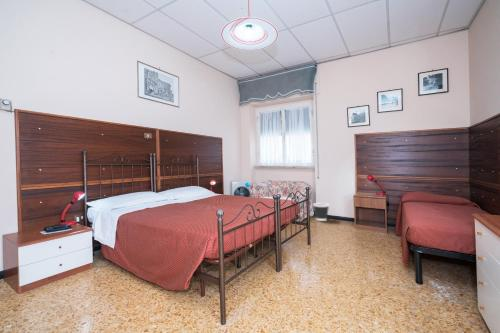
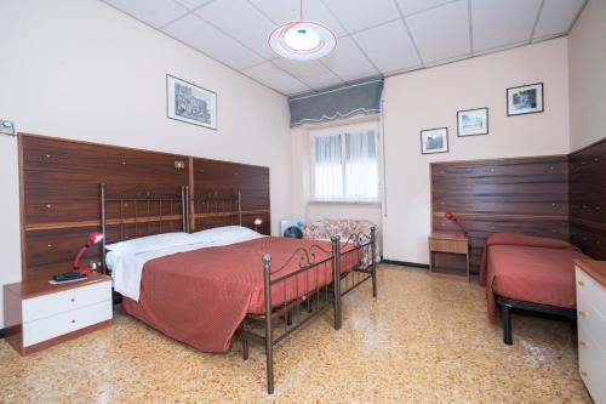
- wastebasket (321, 211)
